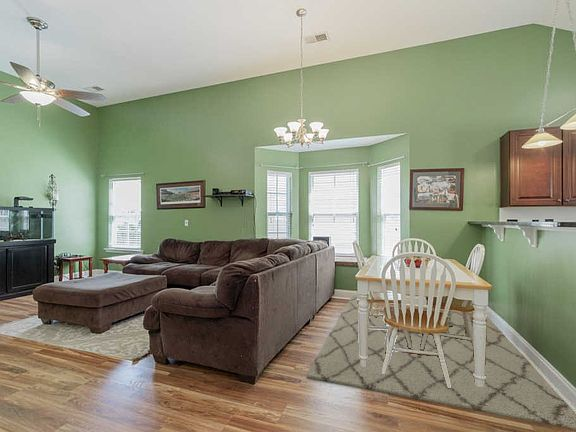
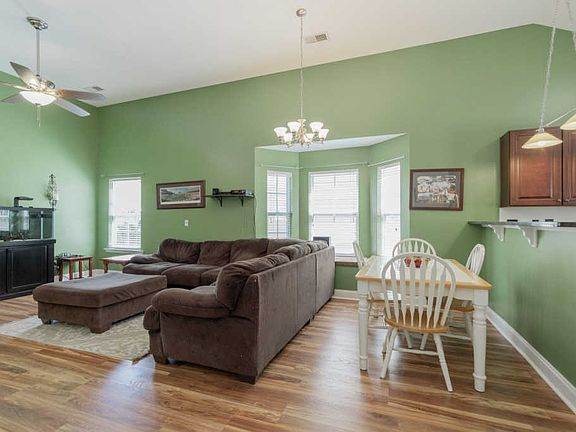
- rug (415, 333)
